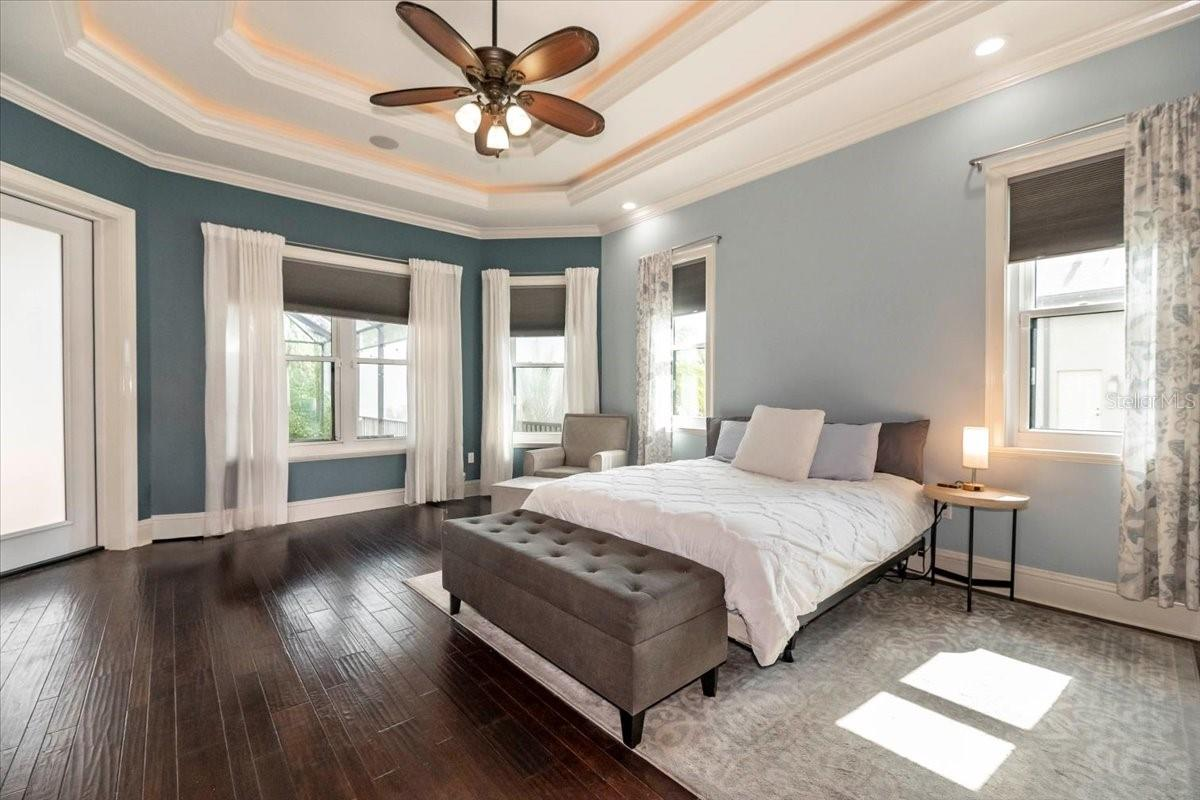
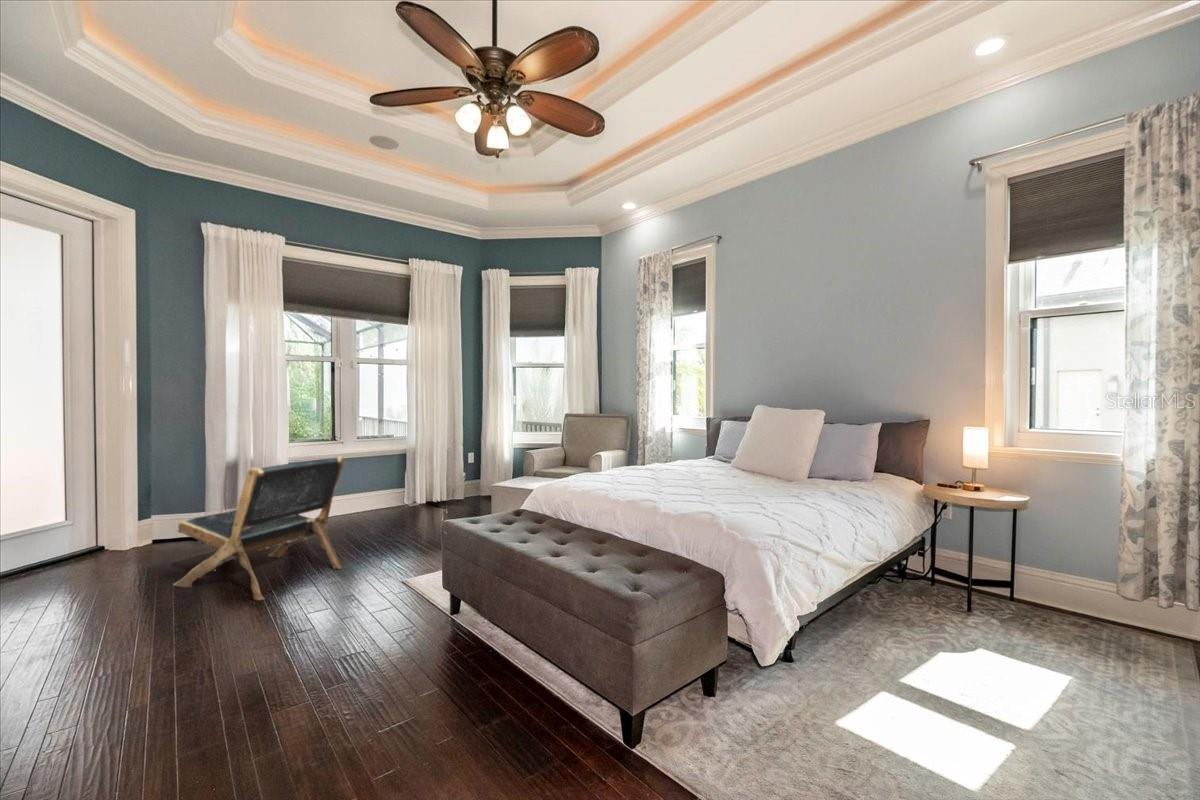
+ lounge chair (263, 516)
